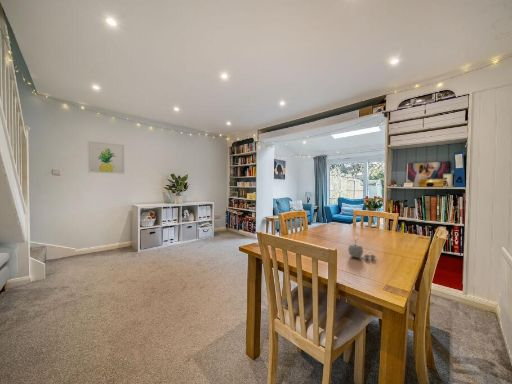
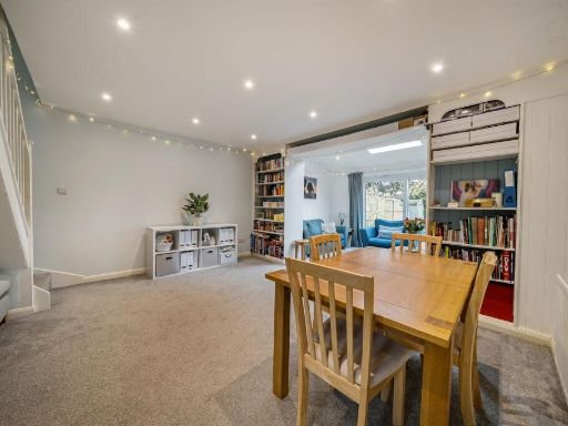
- fruit (361, 248)
- wall art (106, 158)
